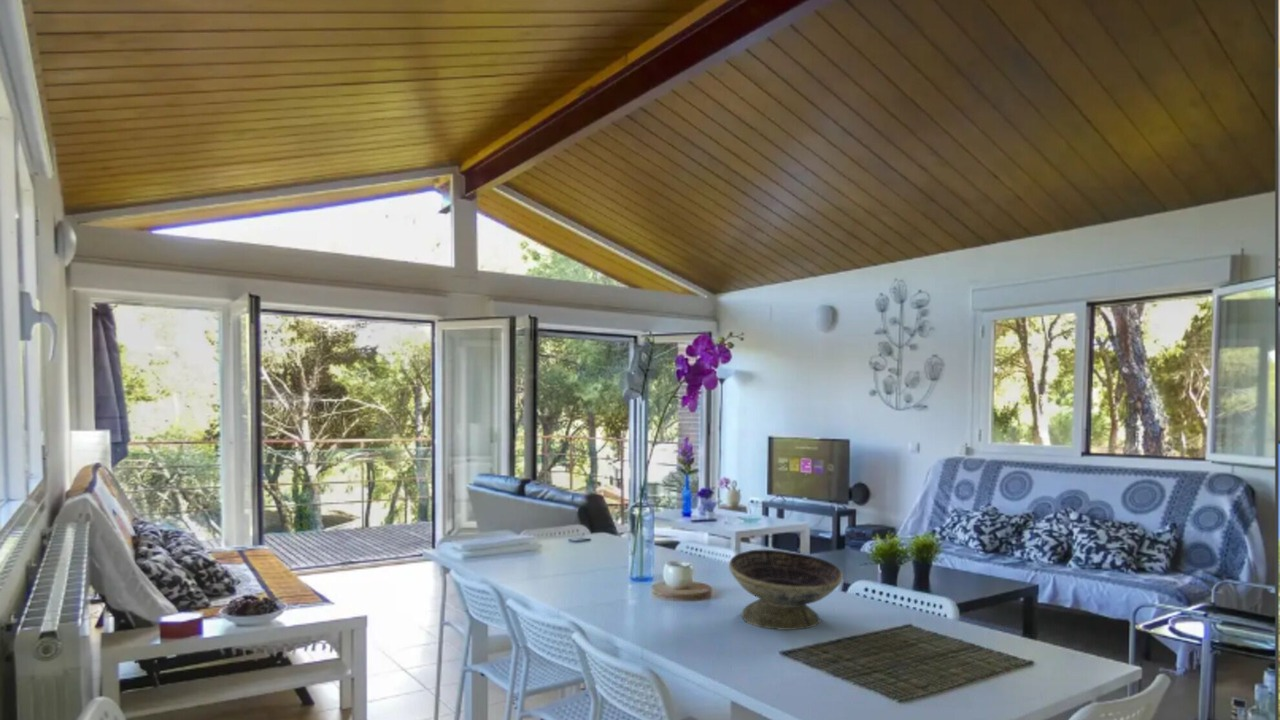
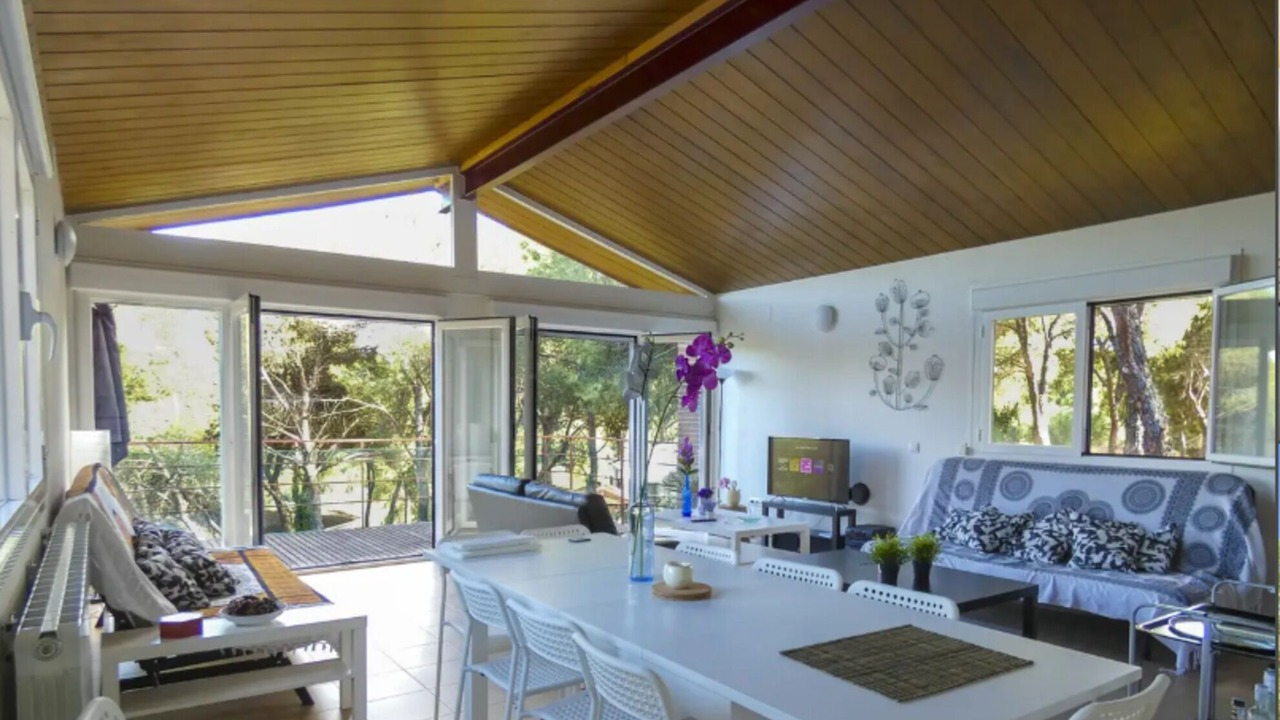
- decorative bowl (784, 590)
